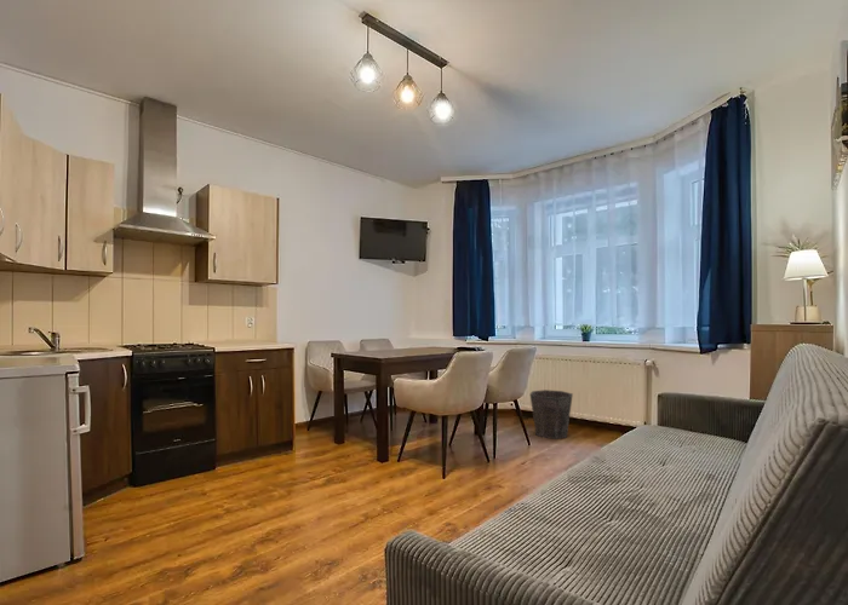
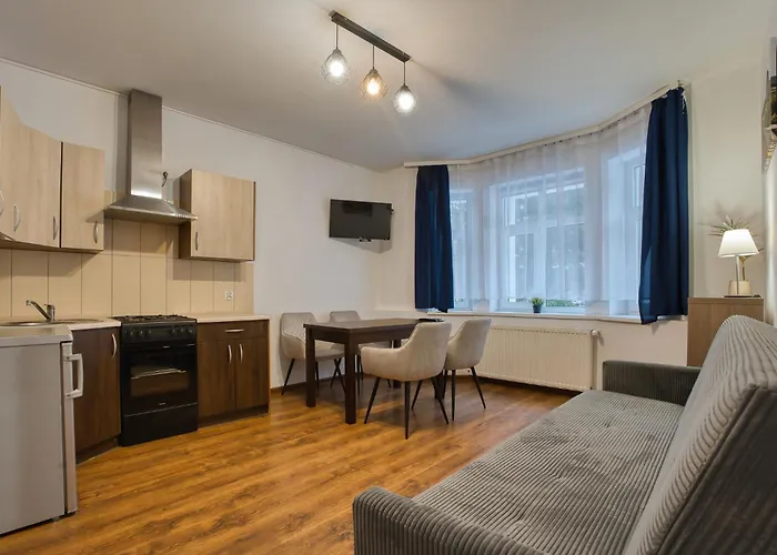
- waste bin (551, 414)
